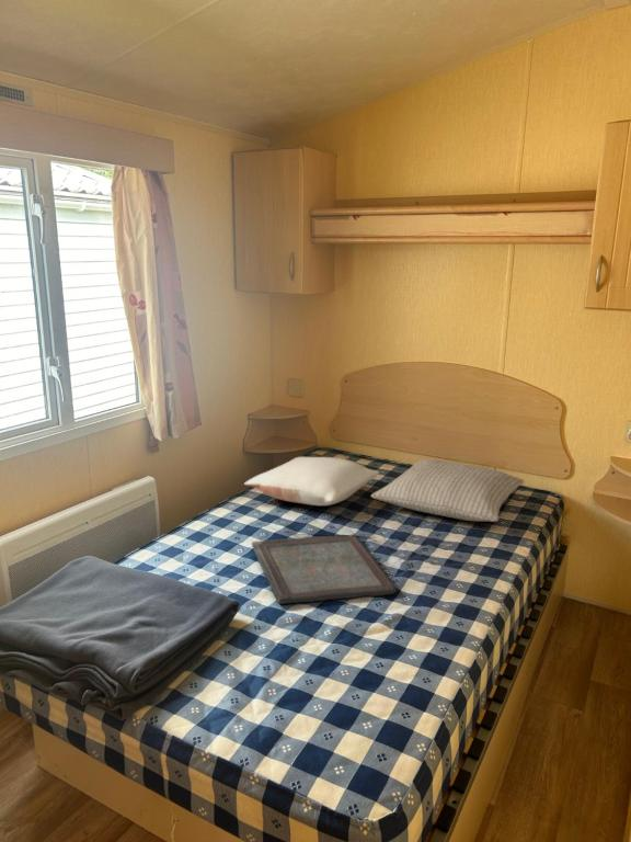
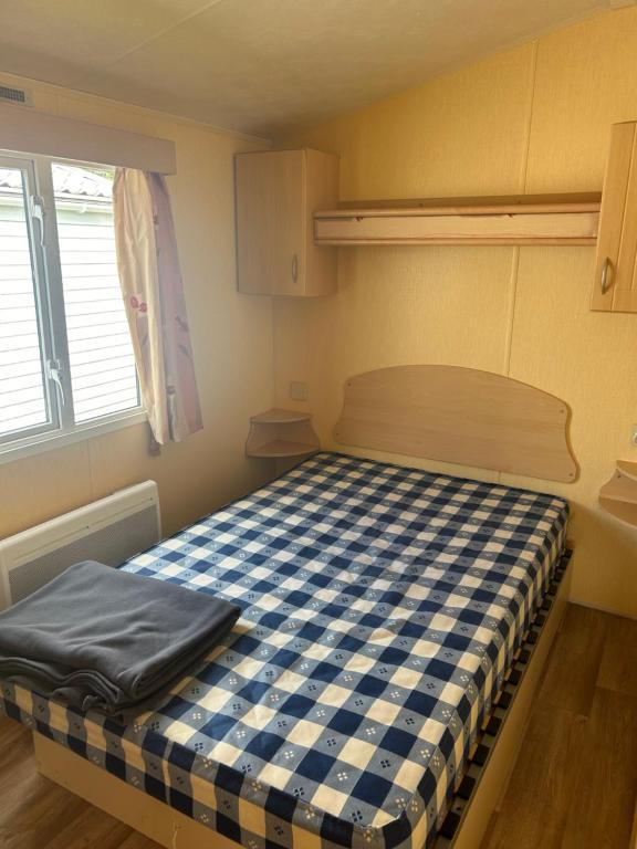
- pillow (450, 488)
- pillow (312, 478)
- serving tray (319, 565)
